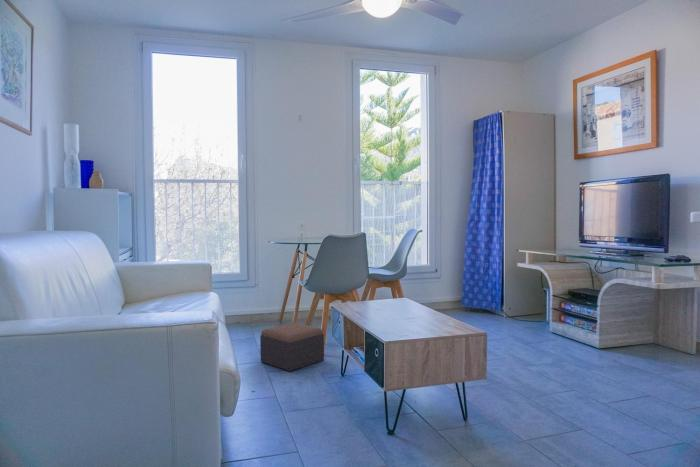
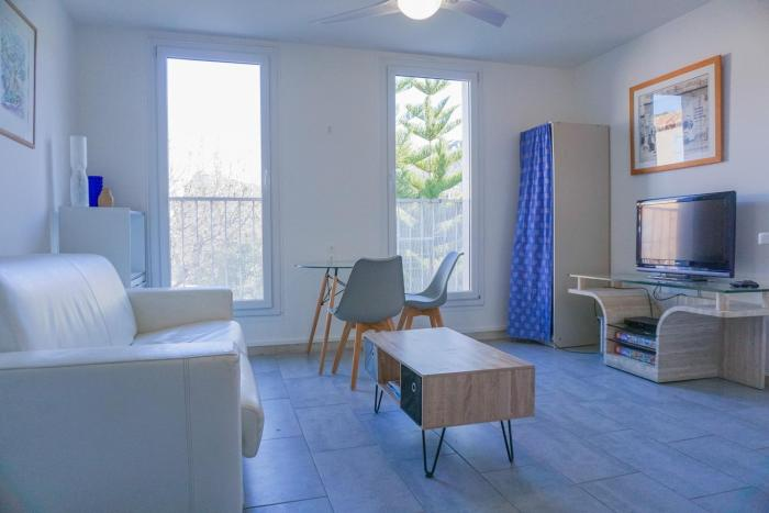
- footstool (292, 344)
